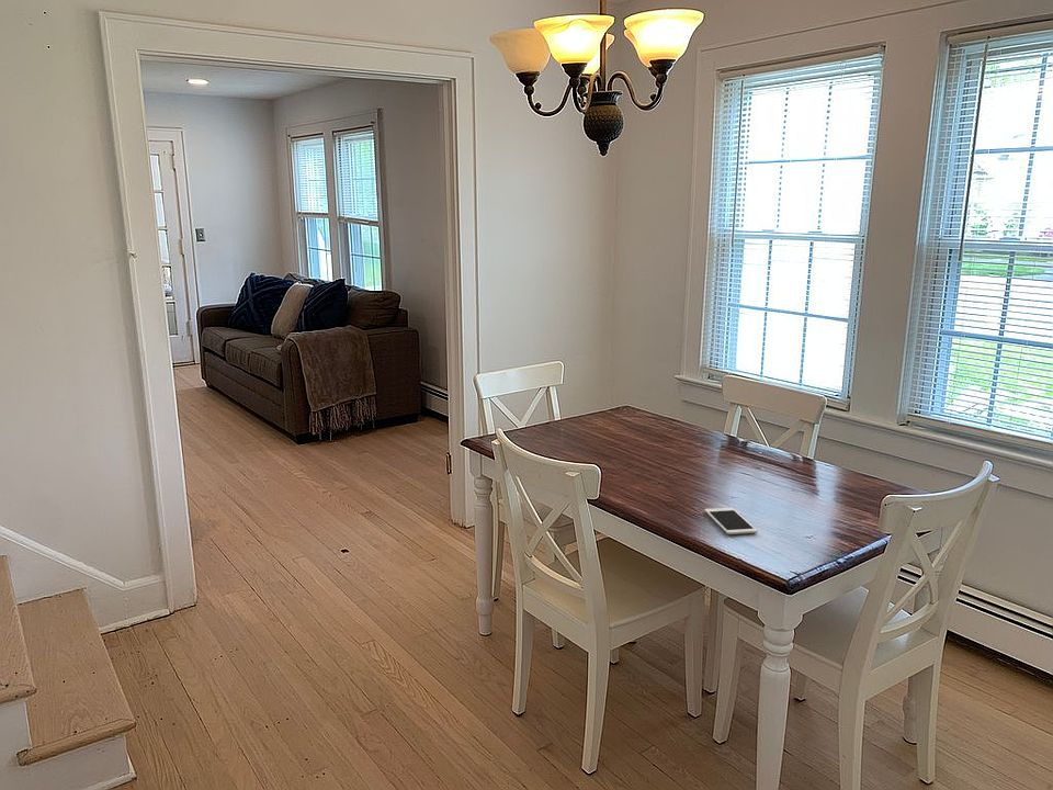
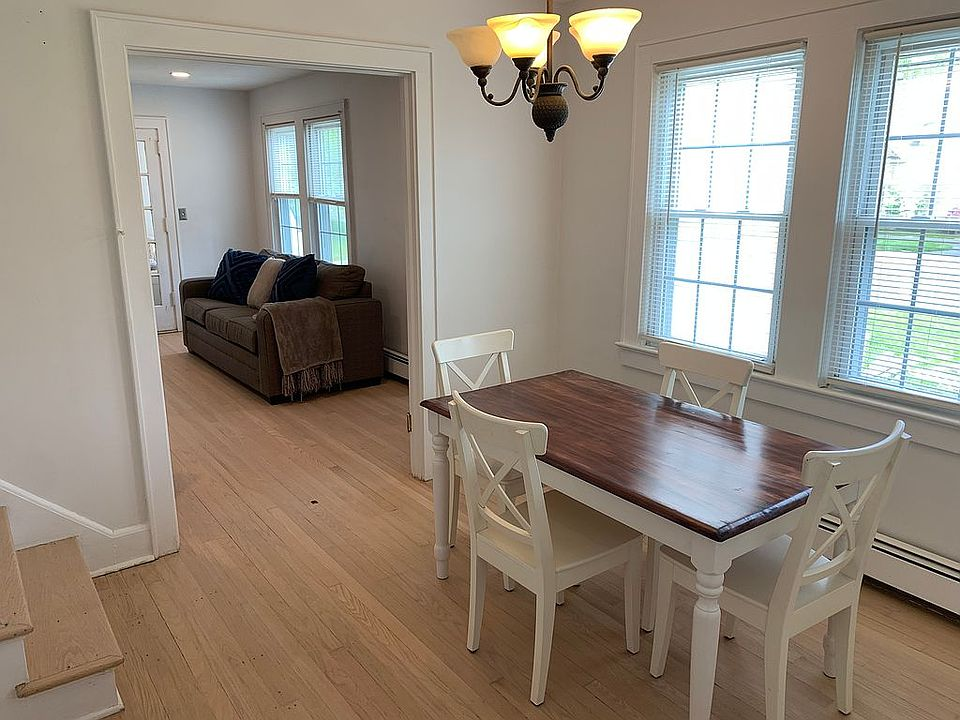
- cell phone (729, 520)
